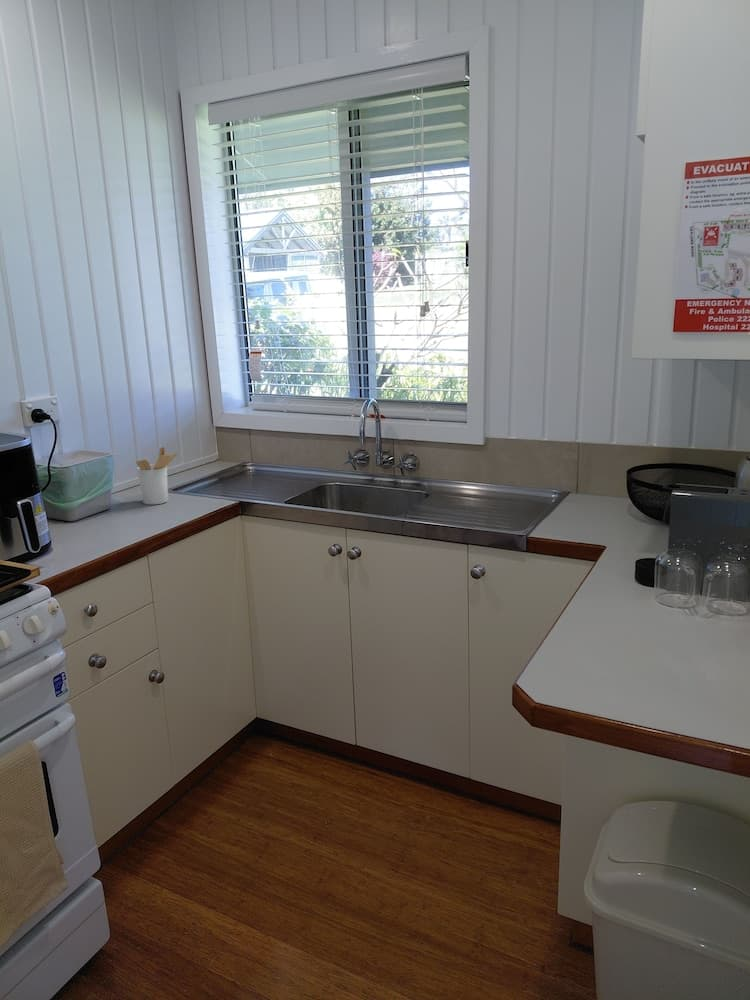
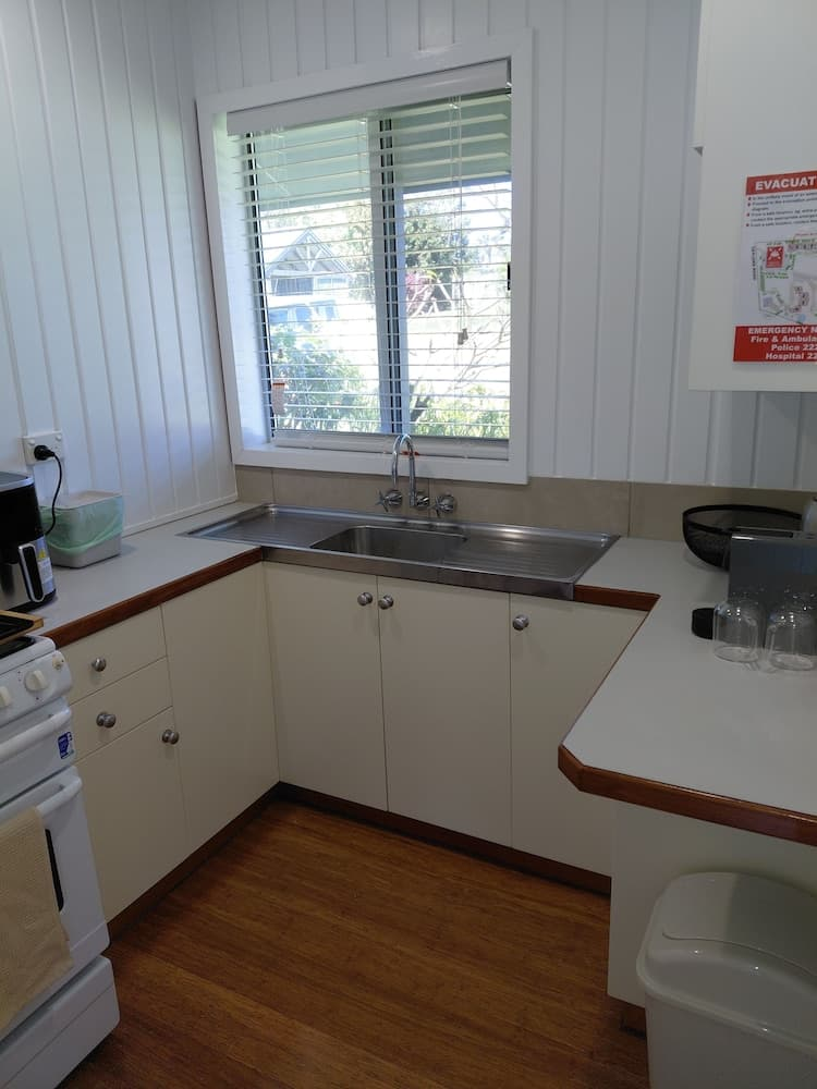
- utensil holder (158, 476)
